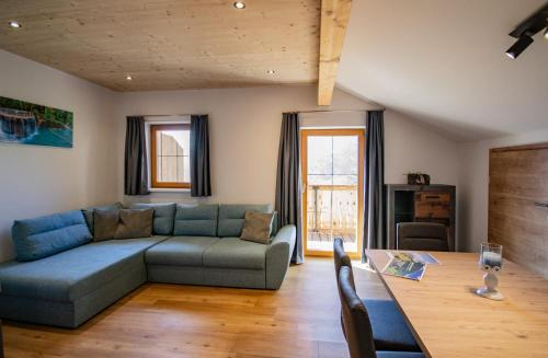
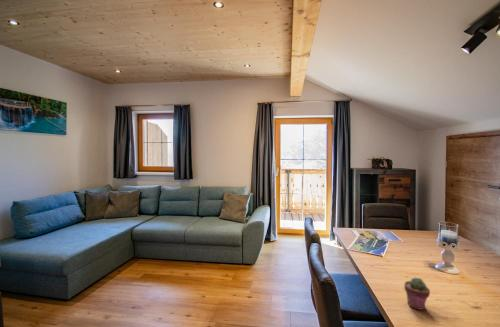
+ potted succulent (416, 292)
